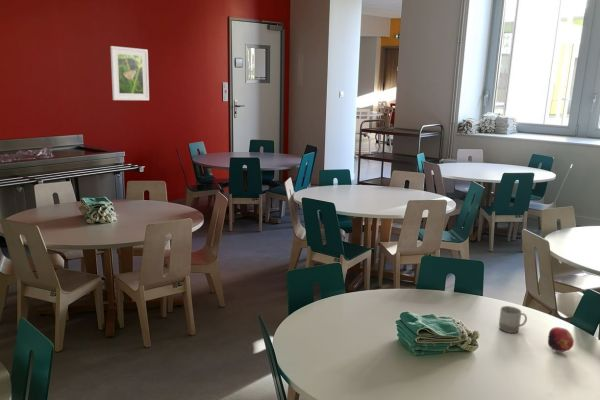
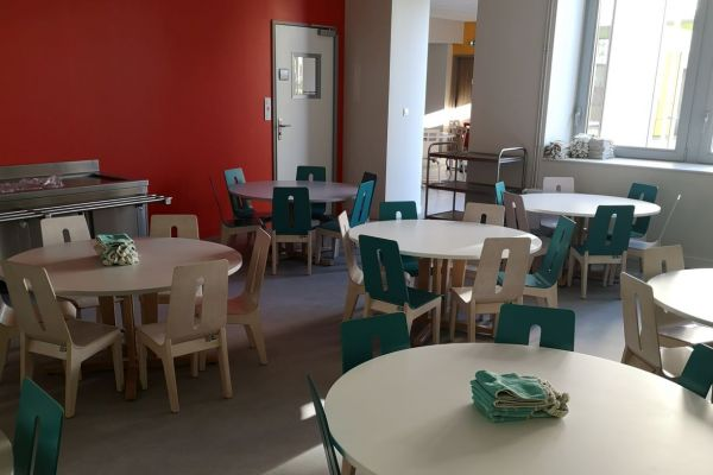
- fruit (560, 340)
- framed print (130, 74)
- cup (513, 319)
